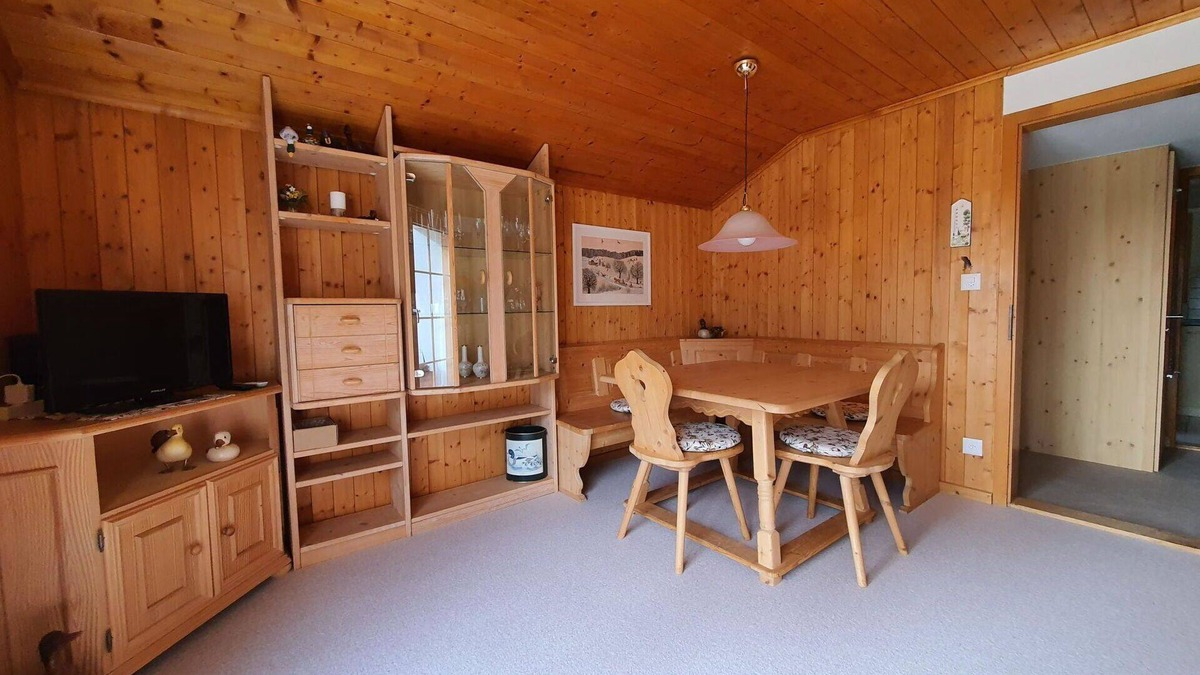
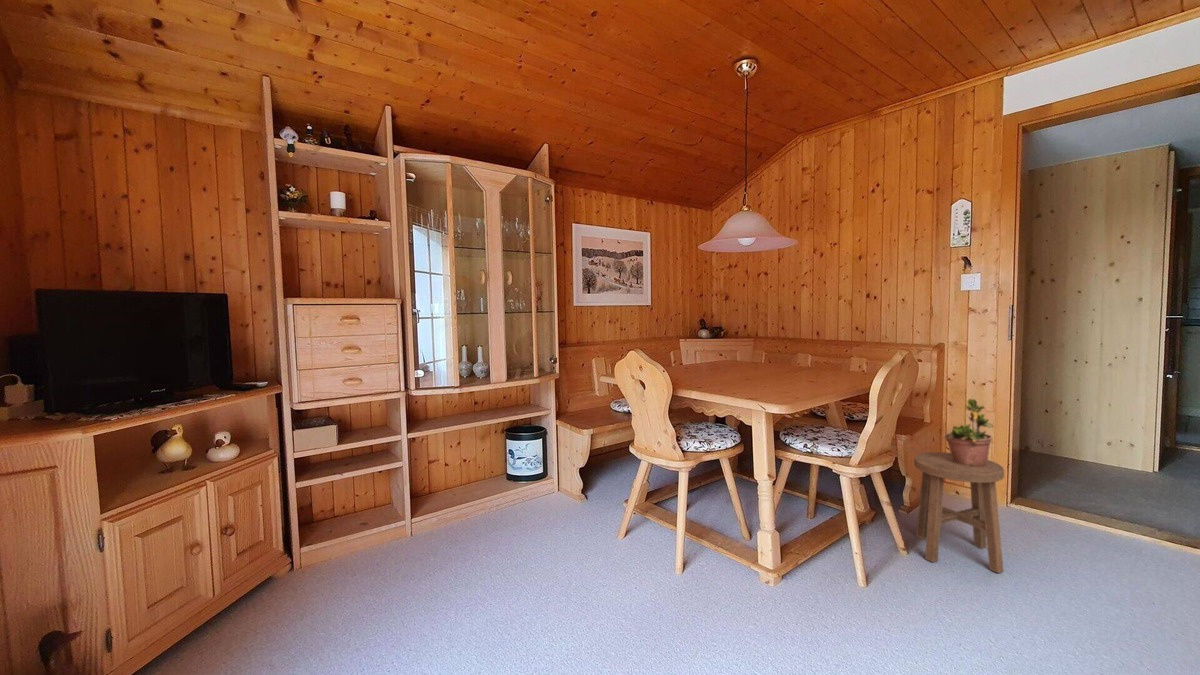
+ potted plant (967, 426)
+ stool (957, 511)
